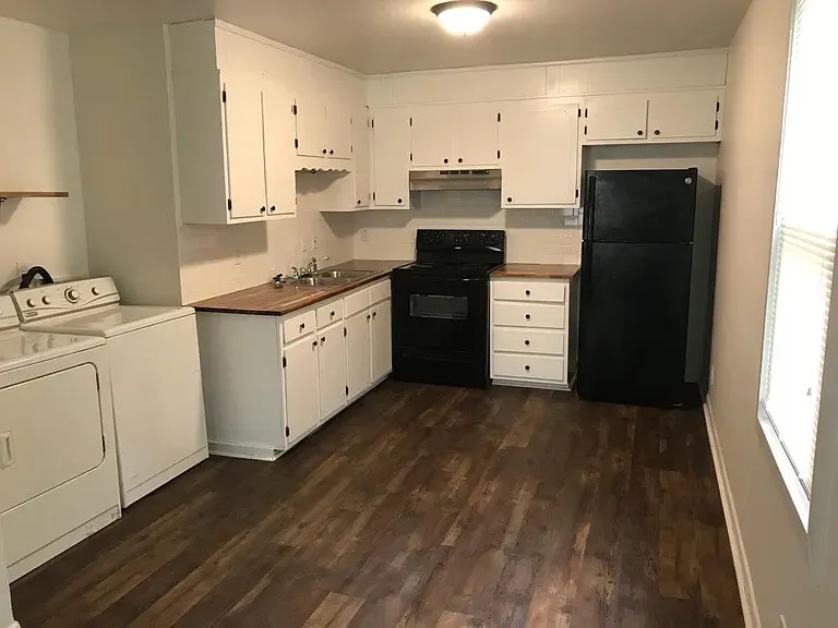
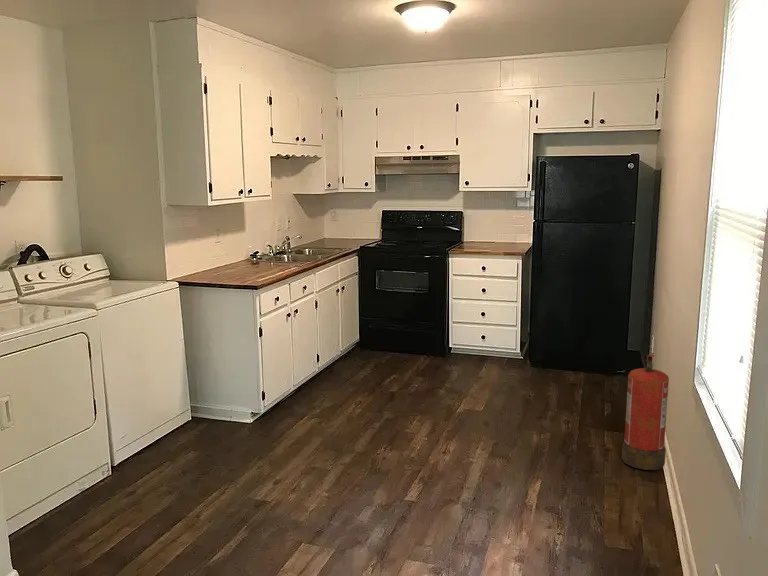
+ fire extinguisher (646, 407)
